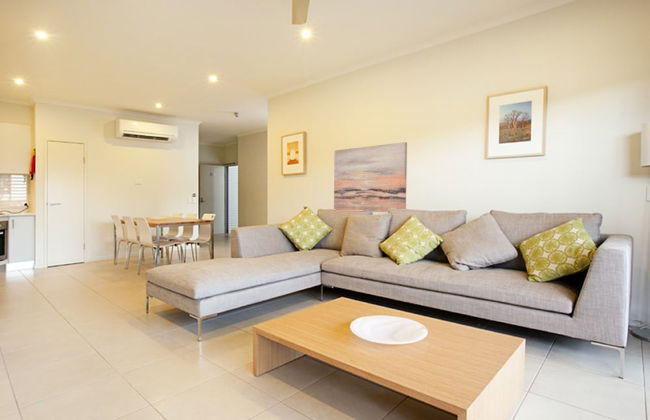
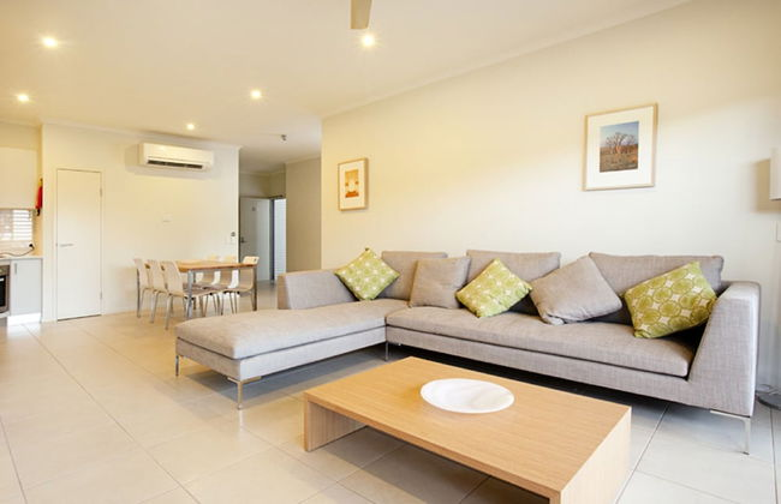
- wall art (367, 179)
